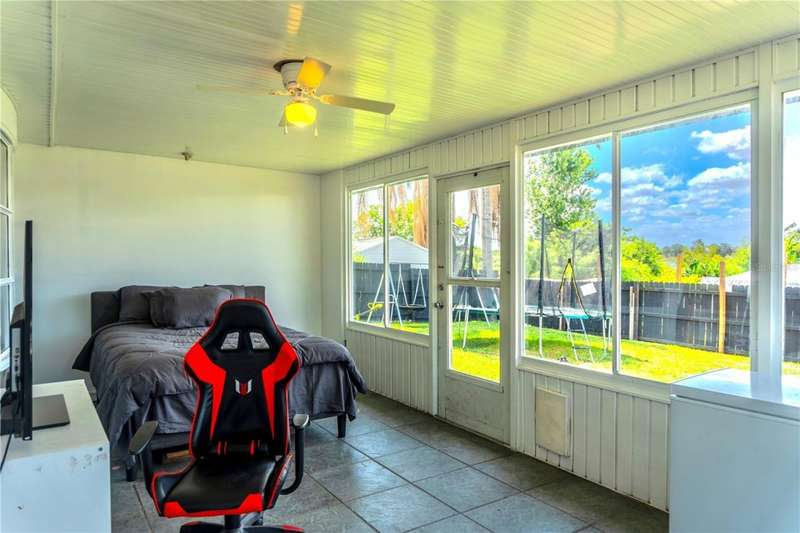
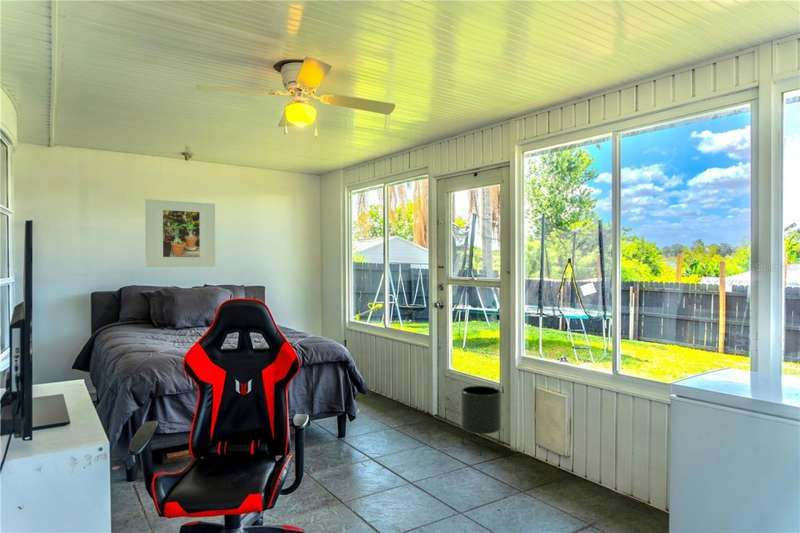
+ planter (481, 418)
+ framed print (181, 234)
